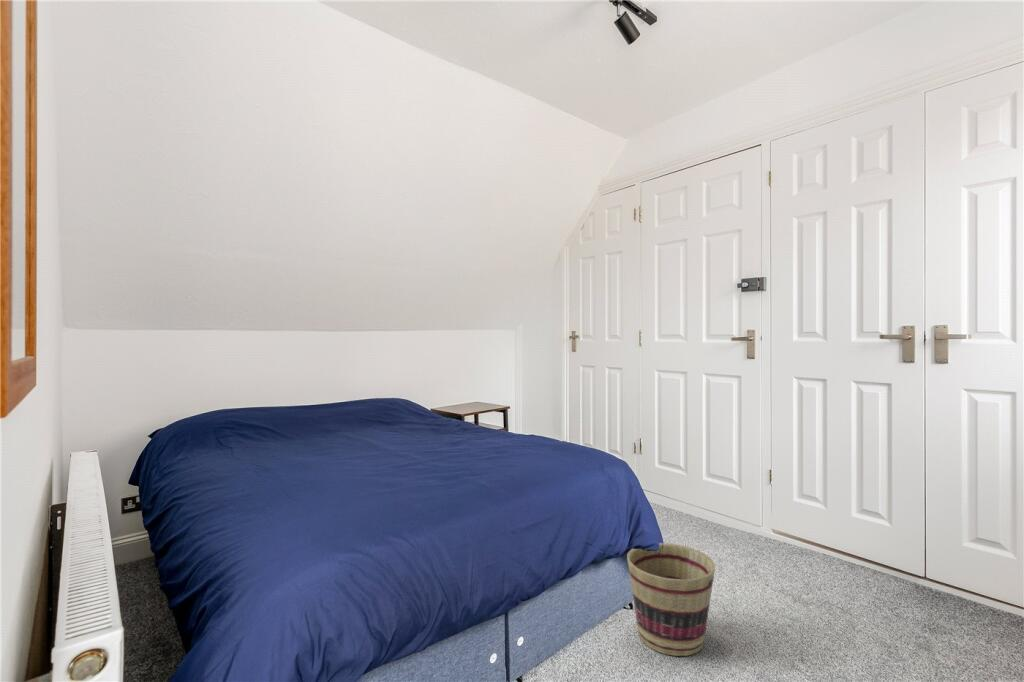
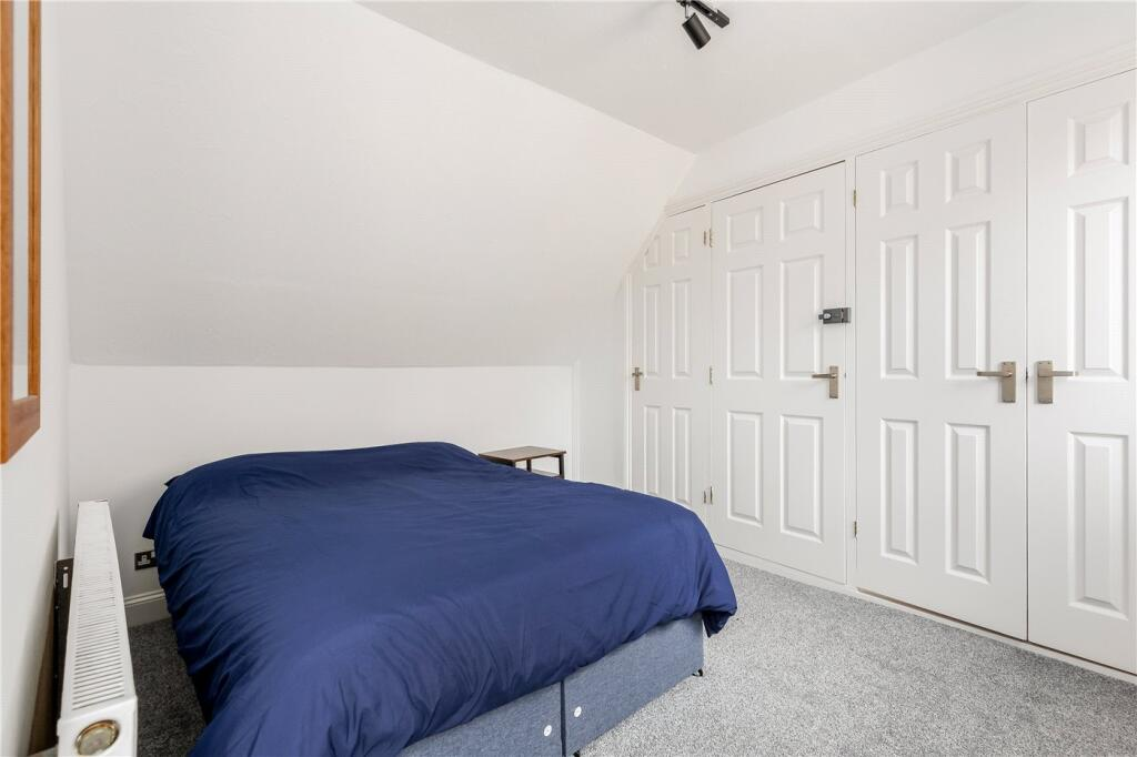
- basket (670, 598)
